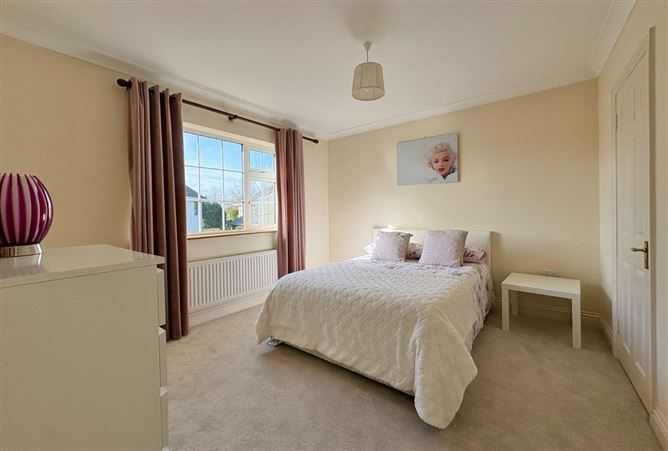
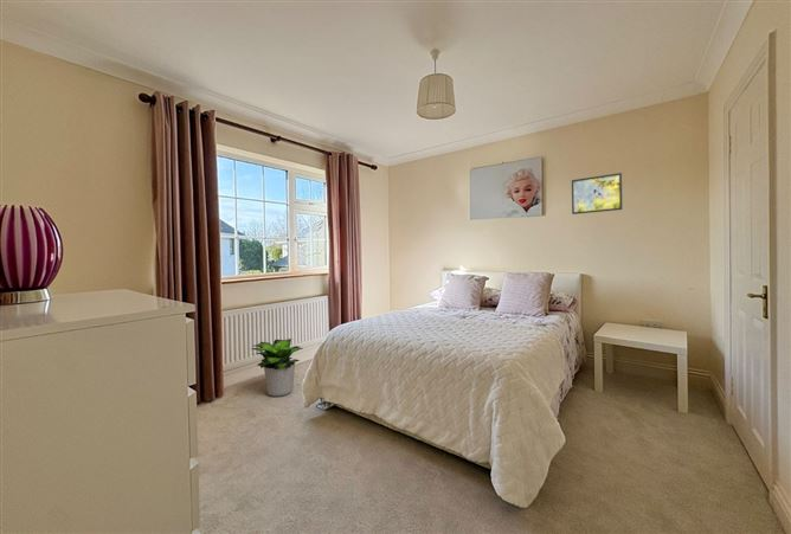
+ potted plant (279, 367)
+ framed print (596, 194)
